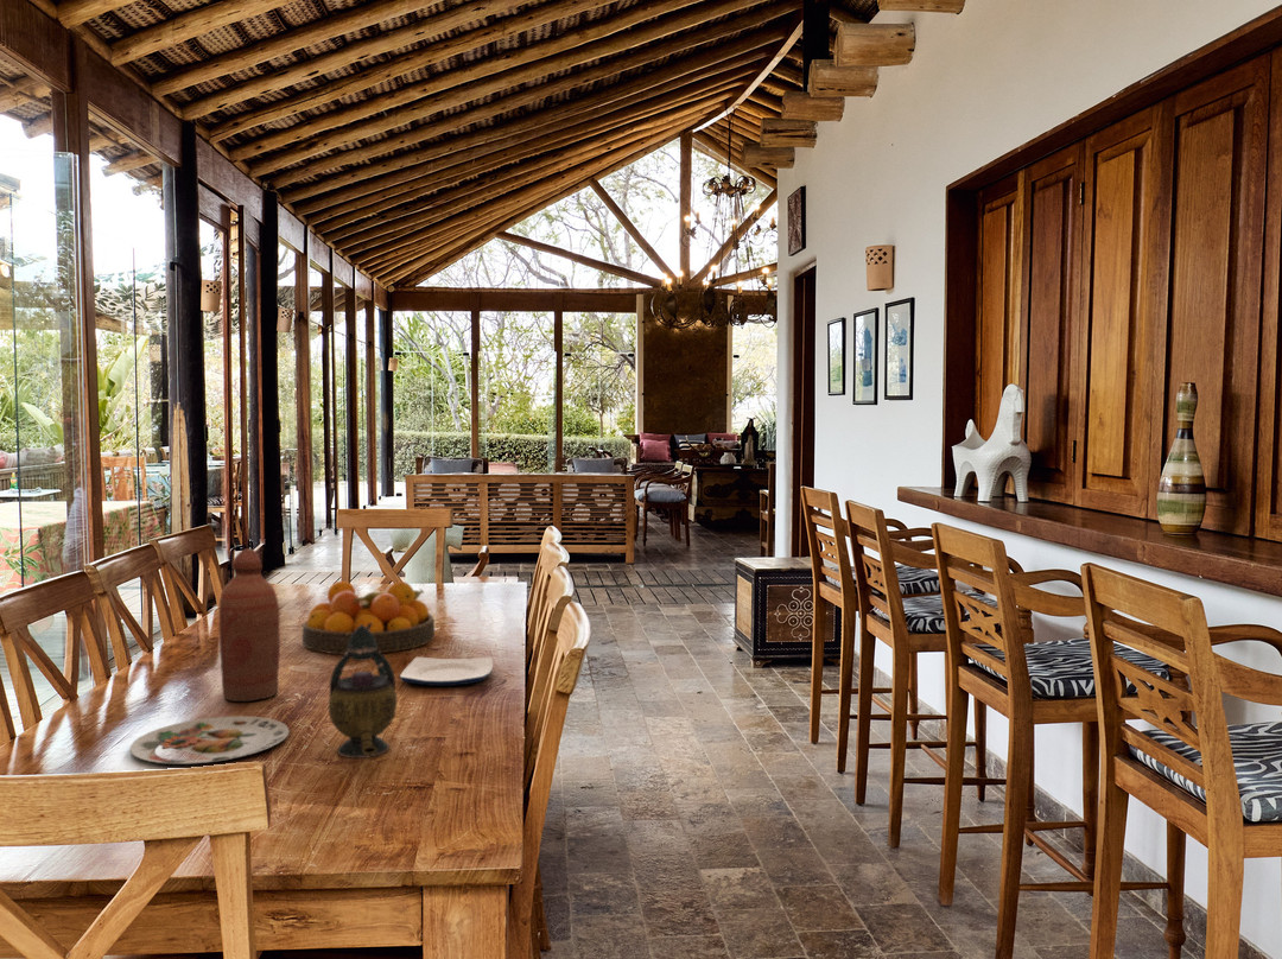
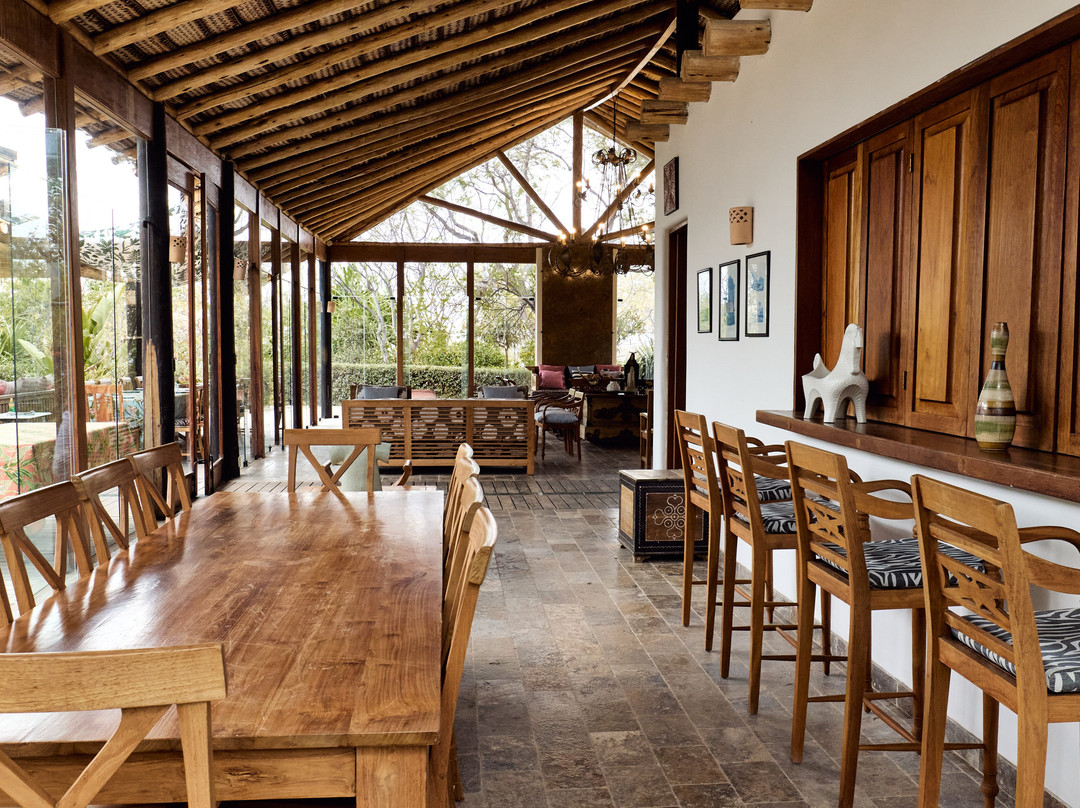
- fruit bowl (369, 611)
- plate (448, 672)
- plate (211, 741)
- bottle (249, 622)
- teapot (363, 692)
